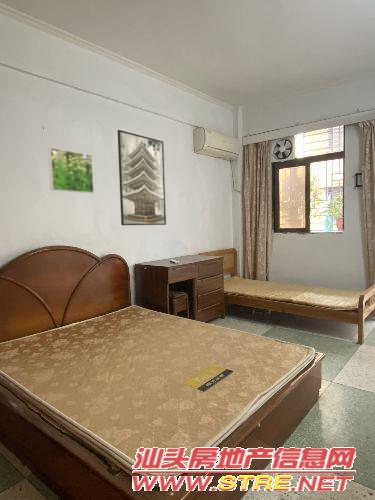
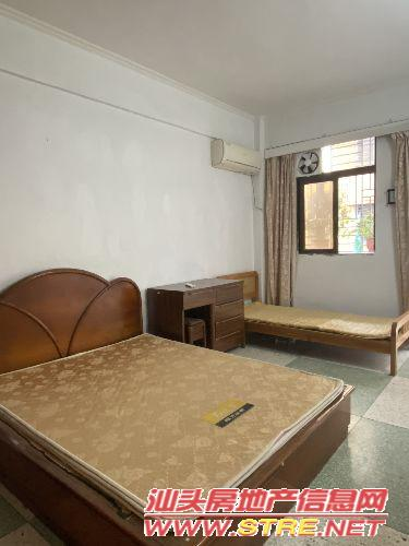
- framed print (143, 180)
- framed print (72, 171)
